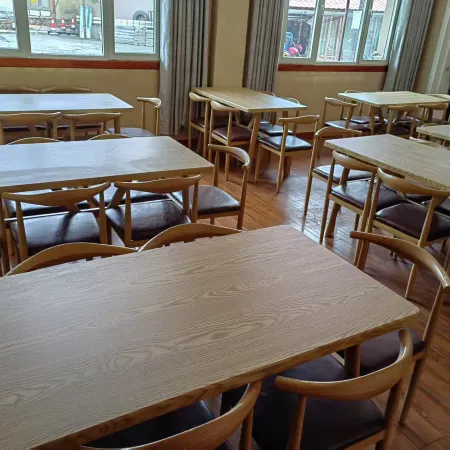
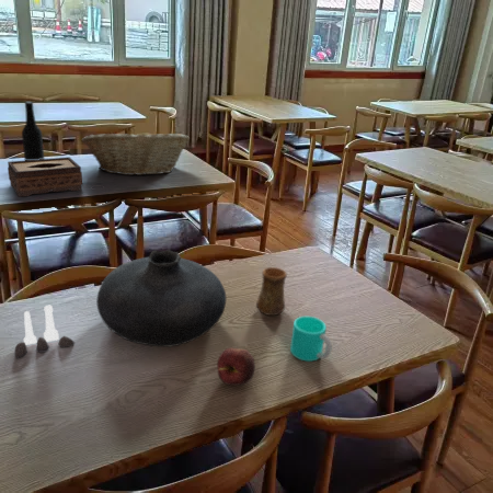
+ tissue box (45, 175)
+ fruit basket (137, 147)
+ cup (272, 291)
+ apple (236, 365)
+ vase (162, 289)
+ cup (312, 341)
+ salt and pepper shaker set (46, 328)
+ bottle (32, 136)
